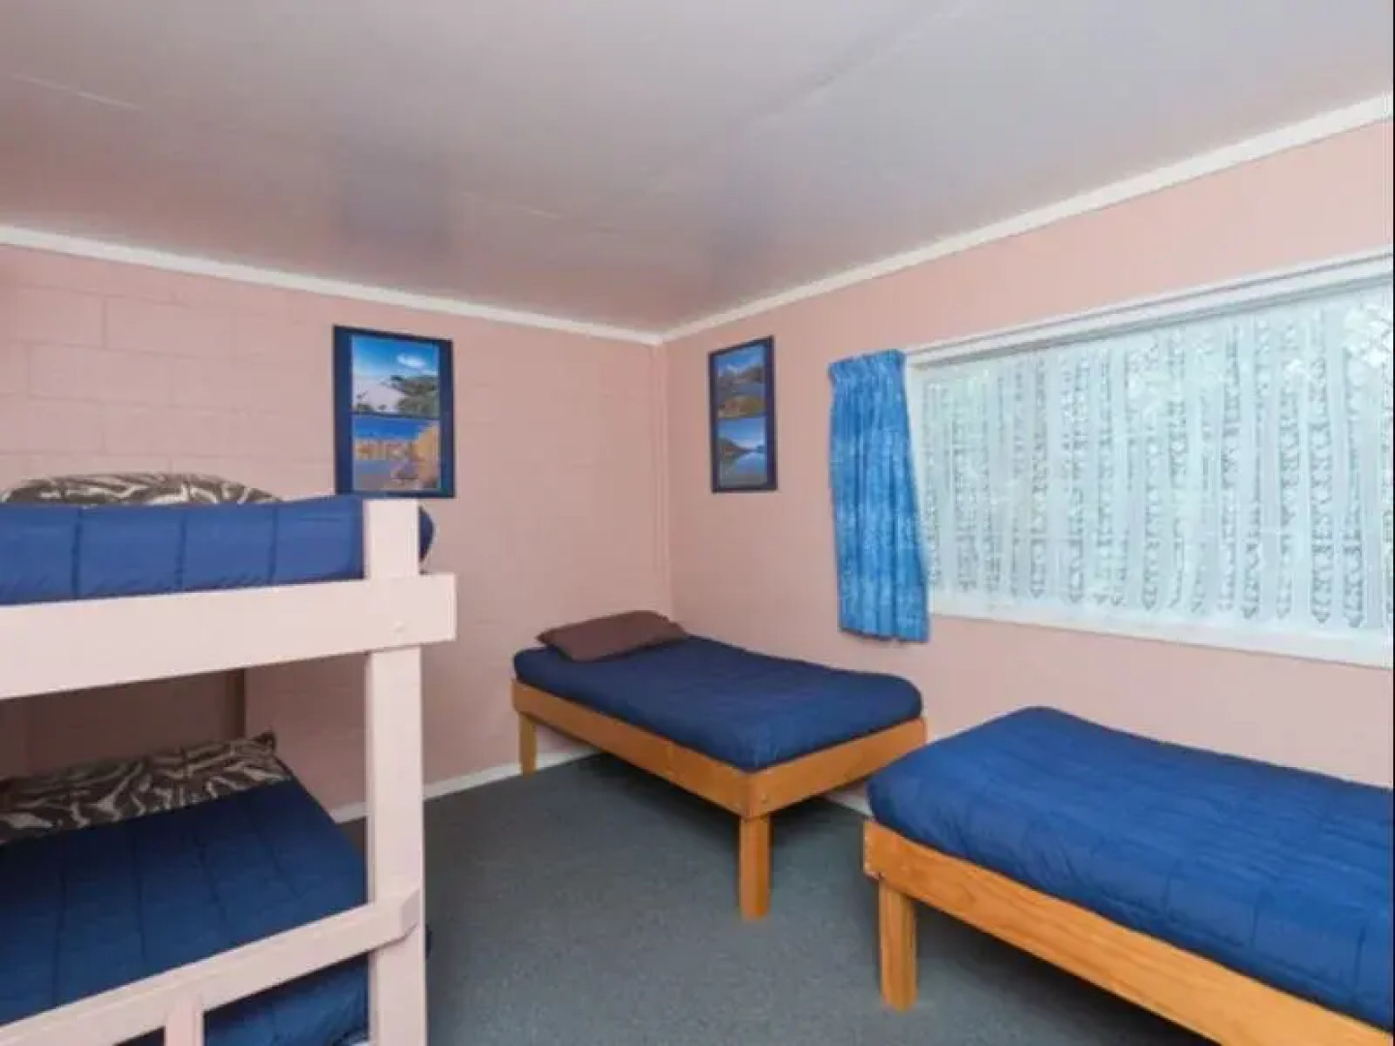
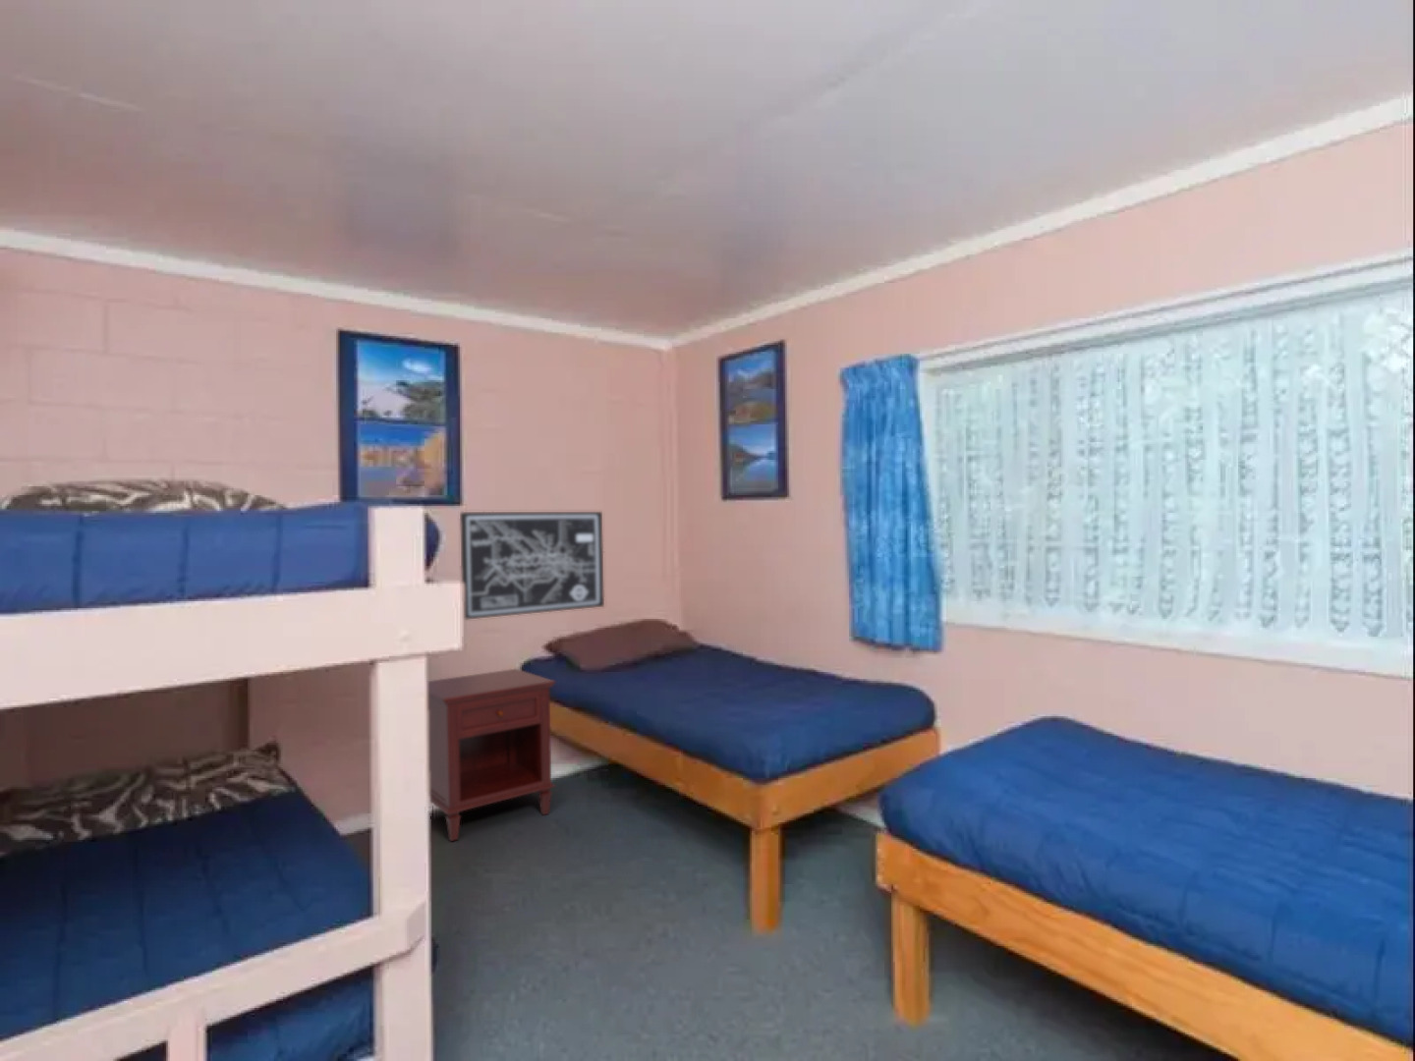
+ nightstand (485, 749)
+ wall art (536, 562)
